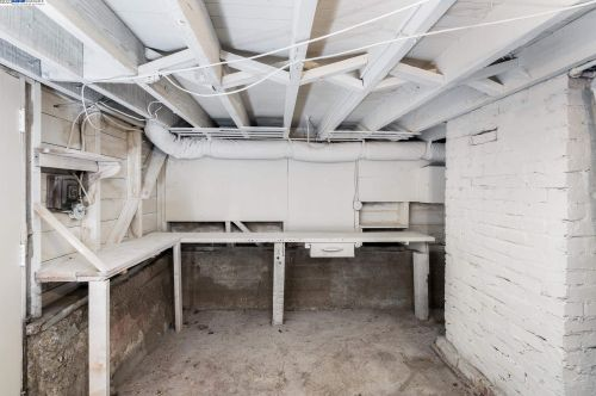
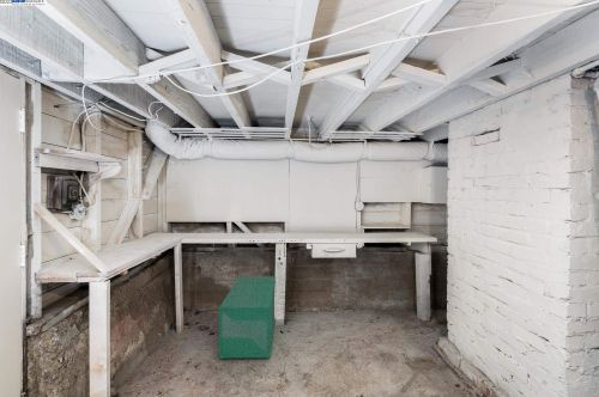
+ storage bin (252, 310)
